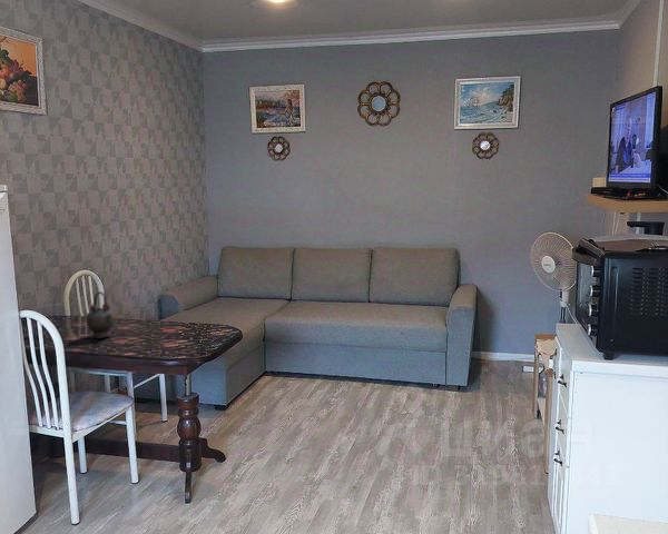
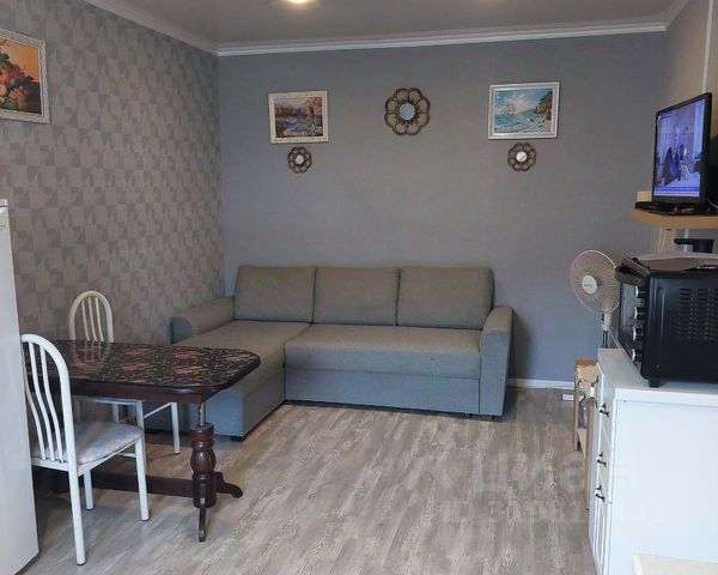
- teapot (101, 315)
